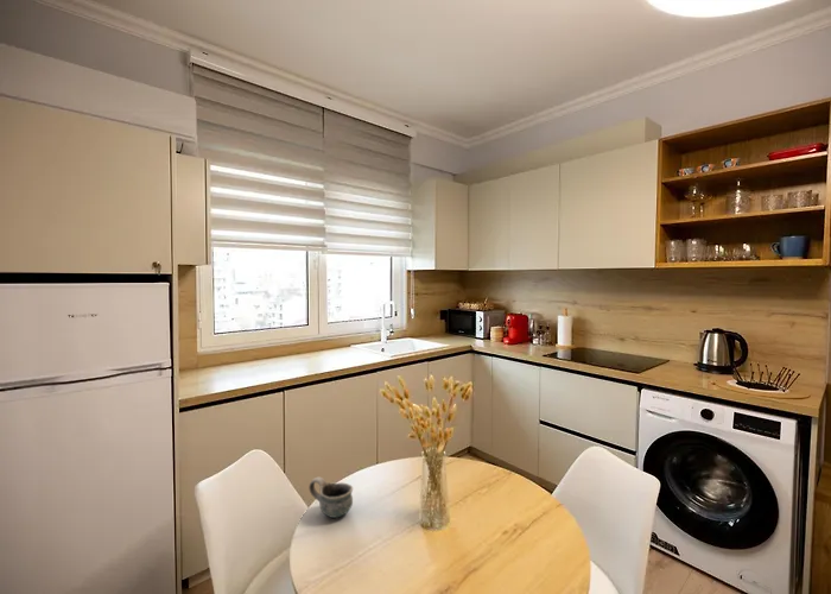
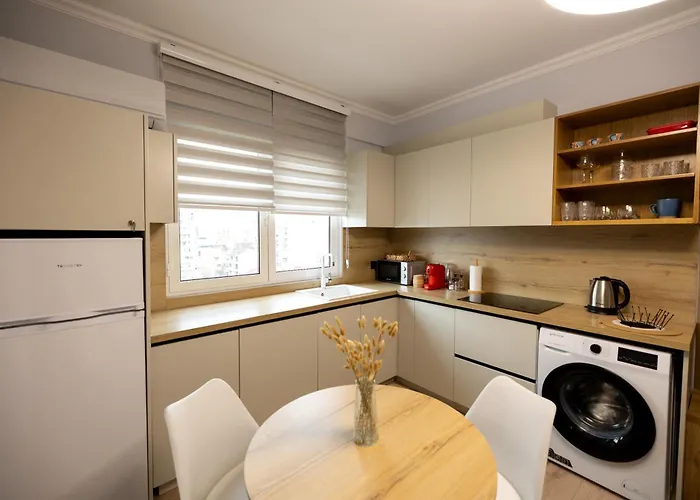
- mug (330, 495)
